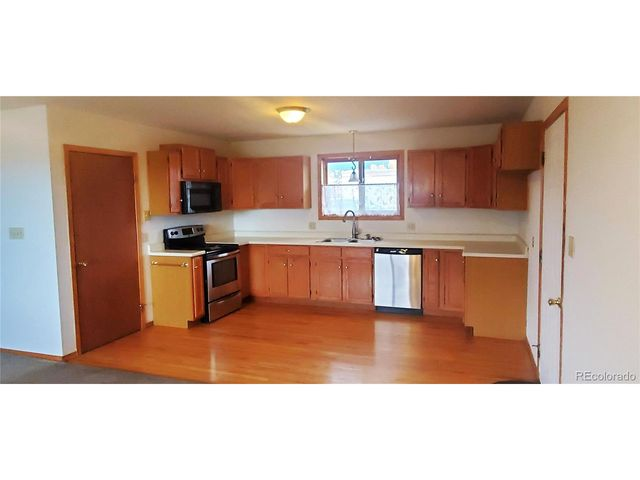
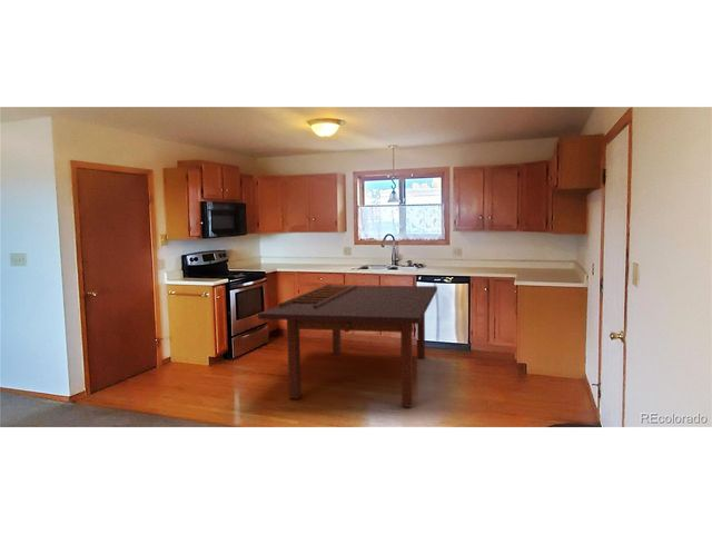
+ dining table (364, 330)
